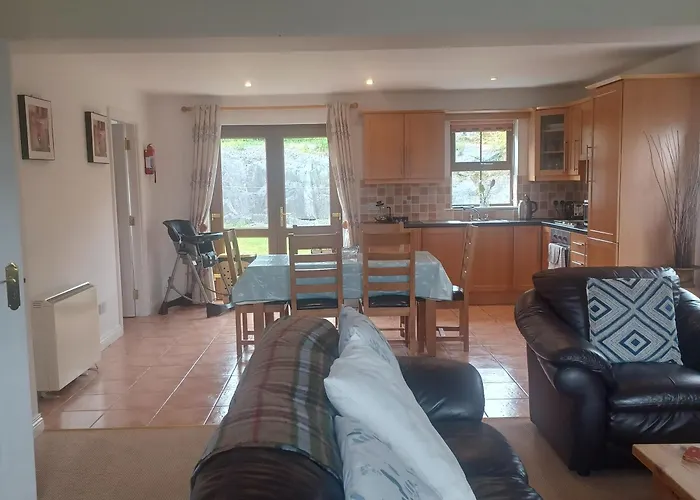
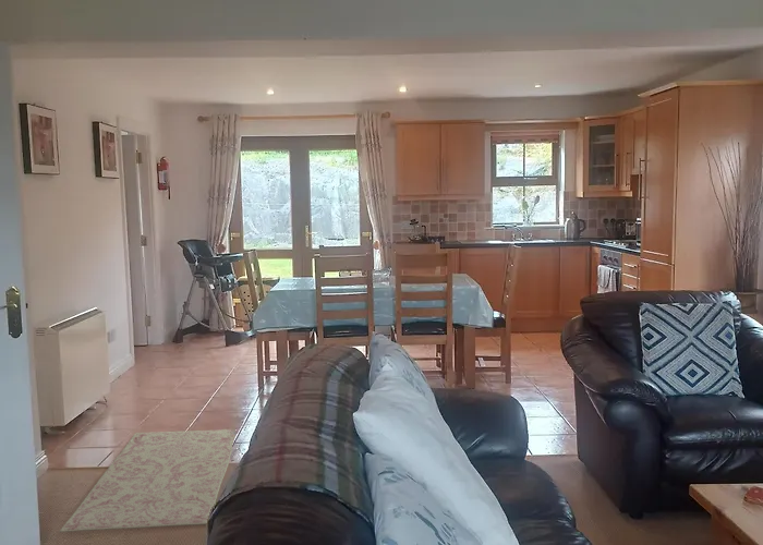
+ rug (166, 470)
